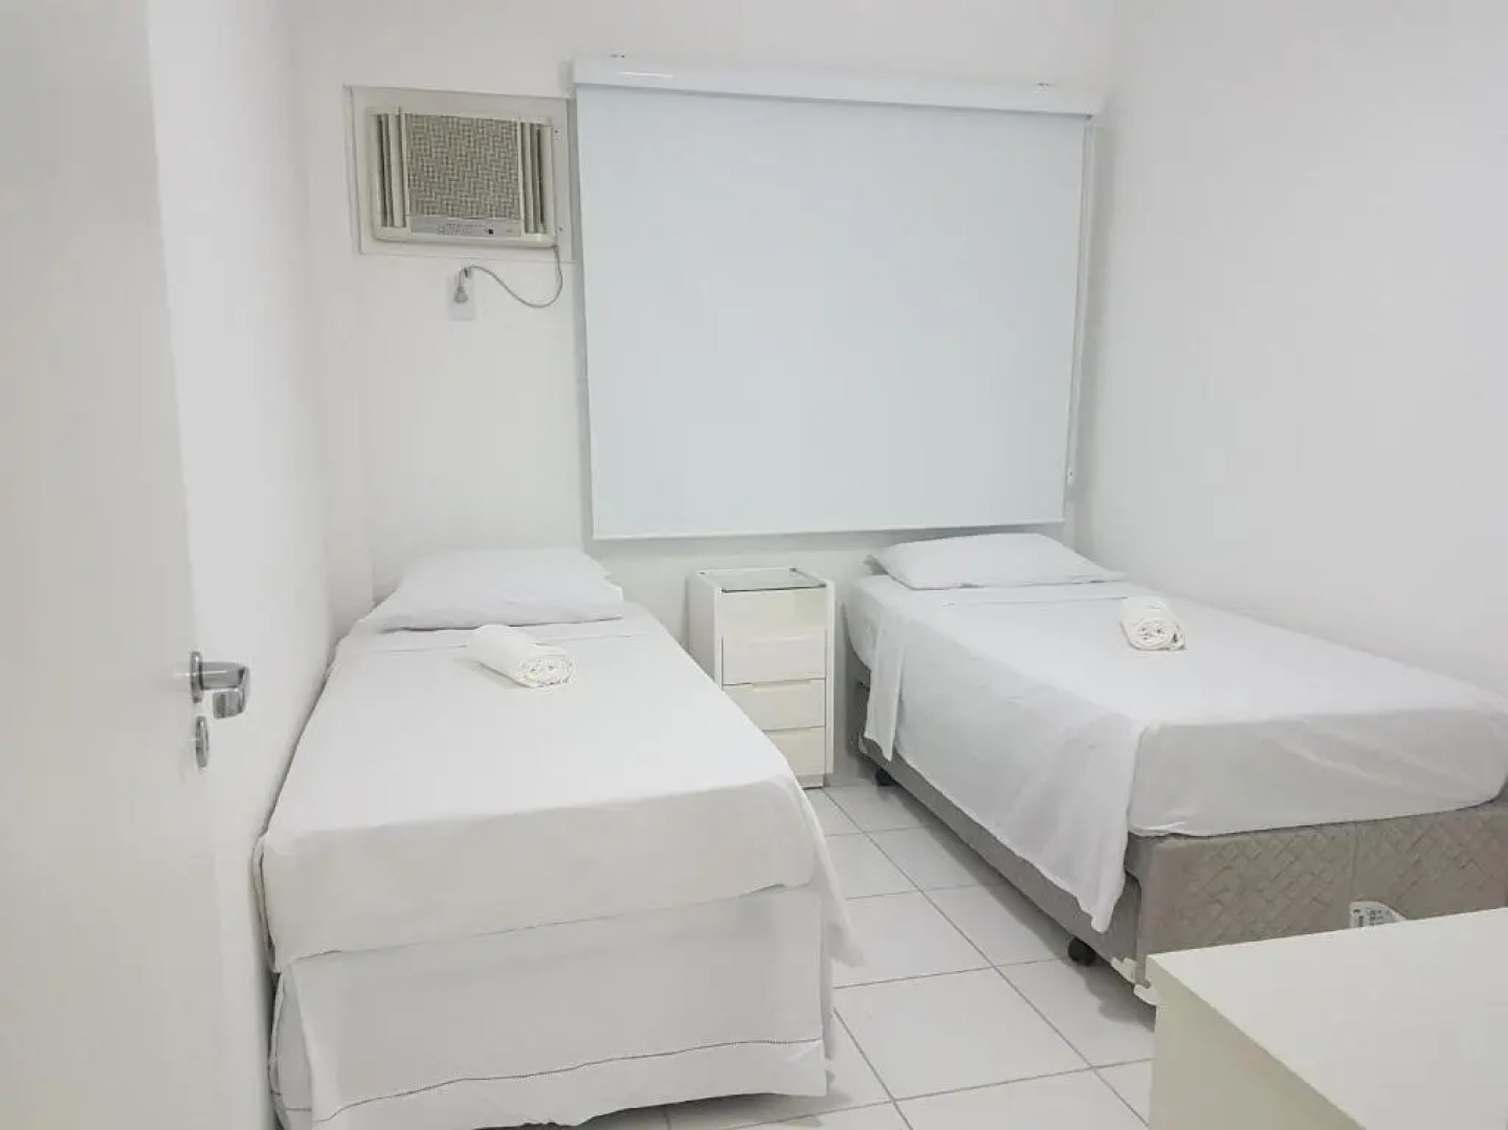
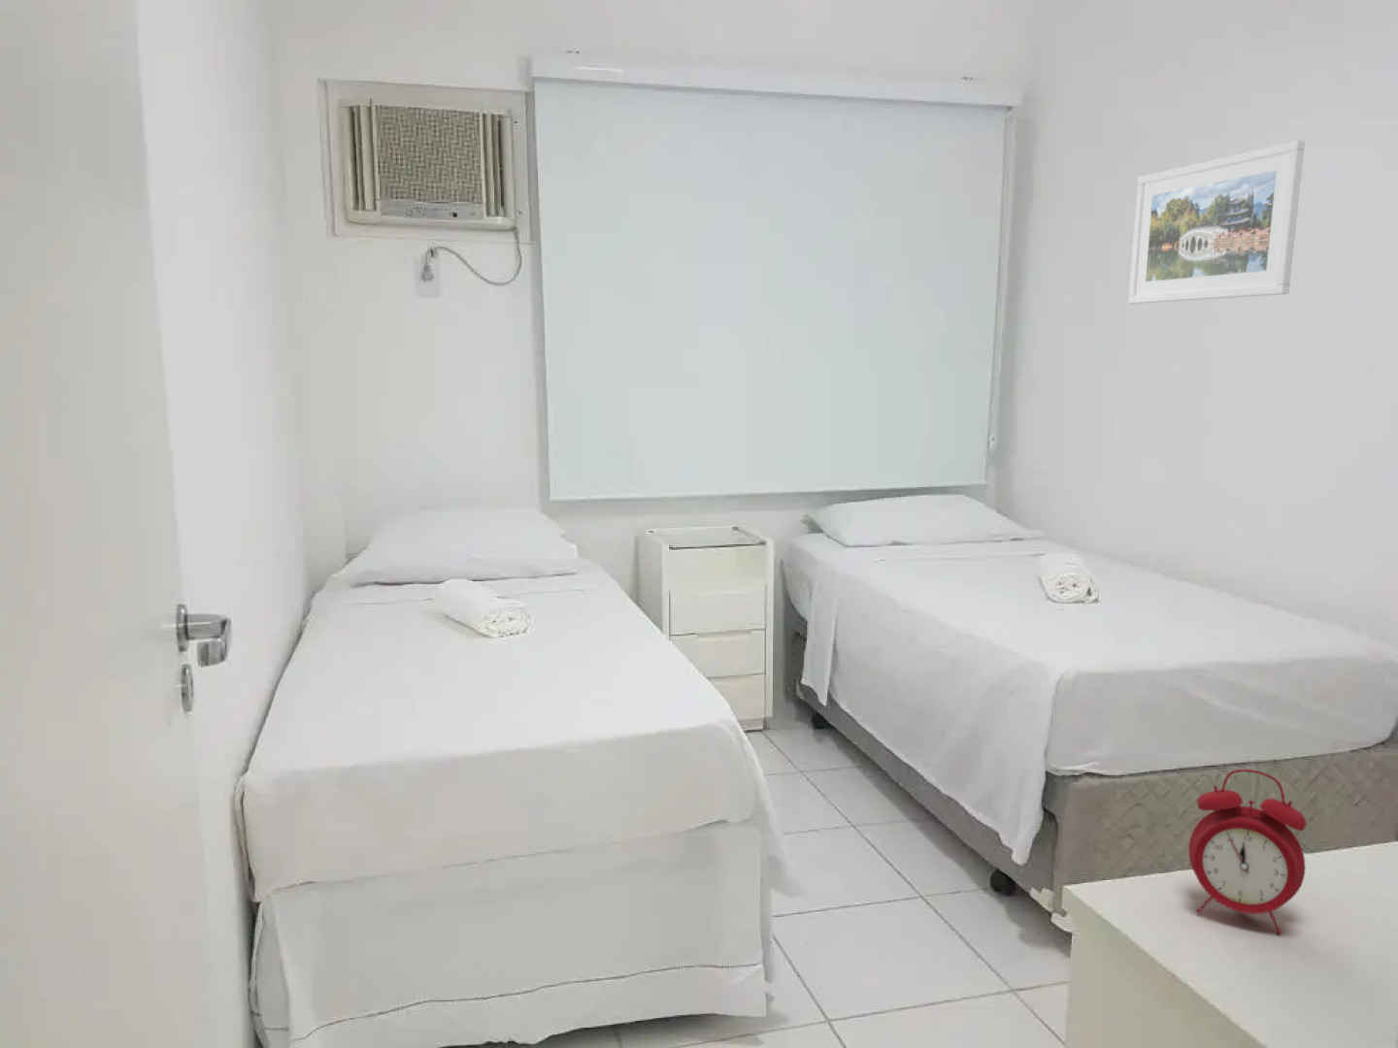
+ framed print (1206, 230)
+ alarm clock (1246, 845)
